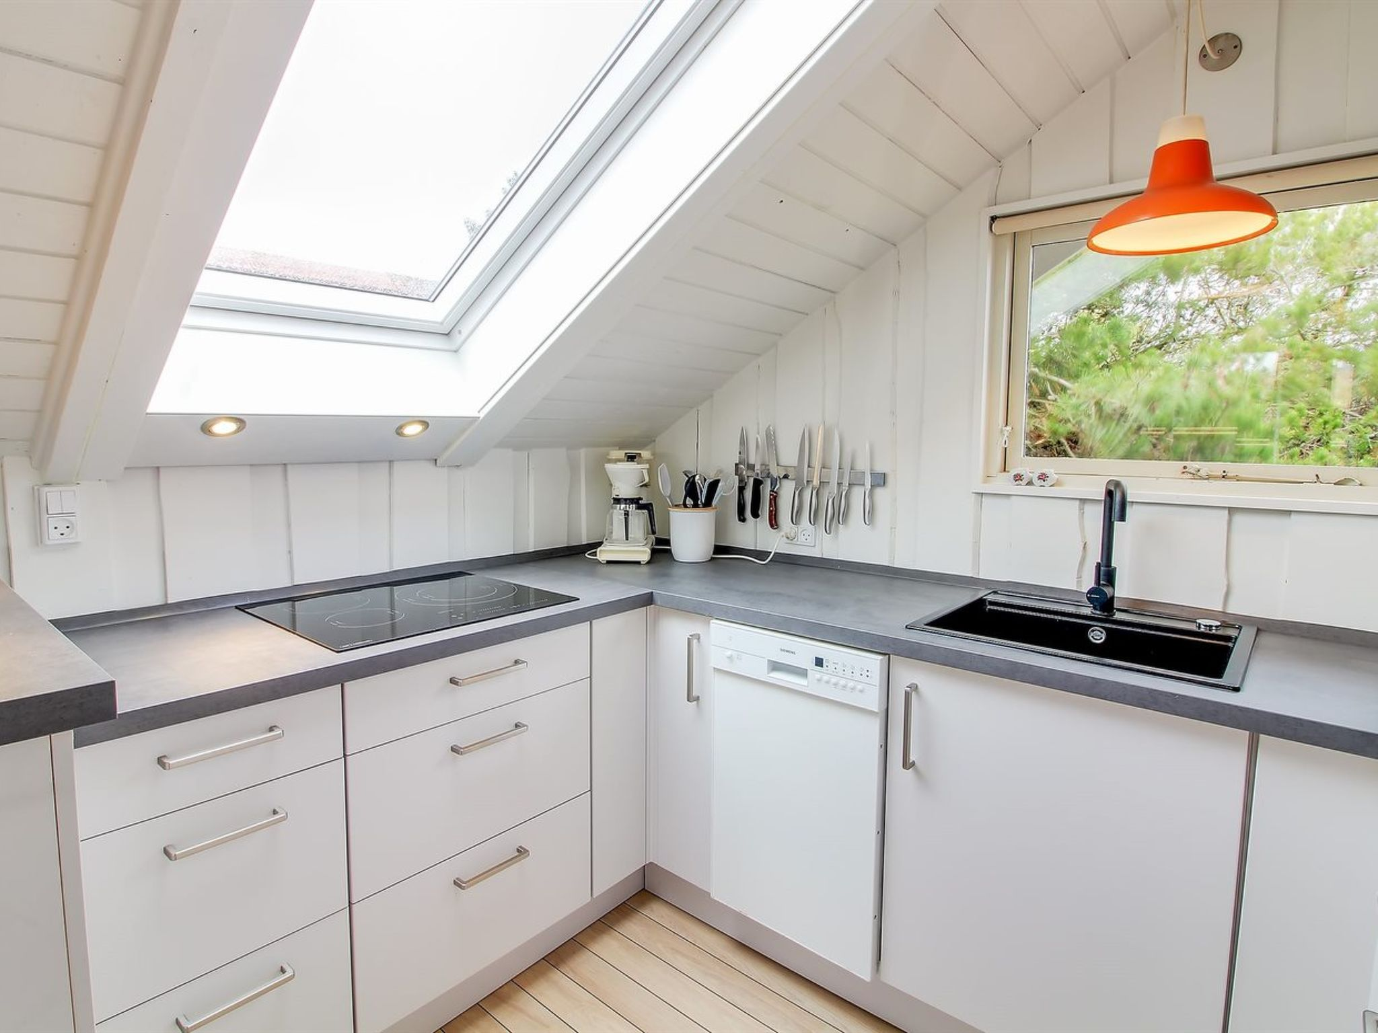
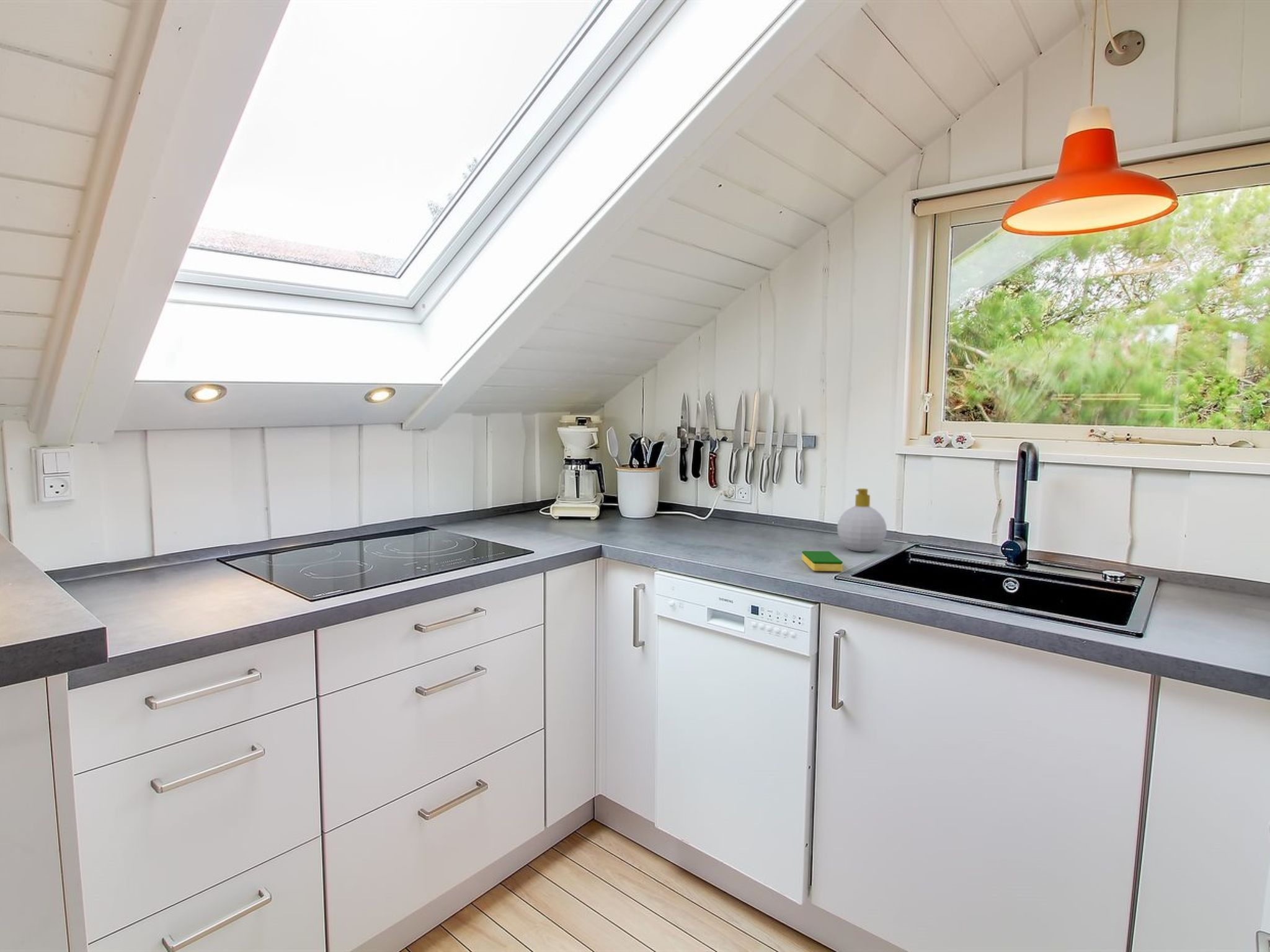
+ soap bottle (862, 519)
+ dish sponge (821, 560)
